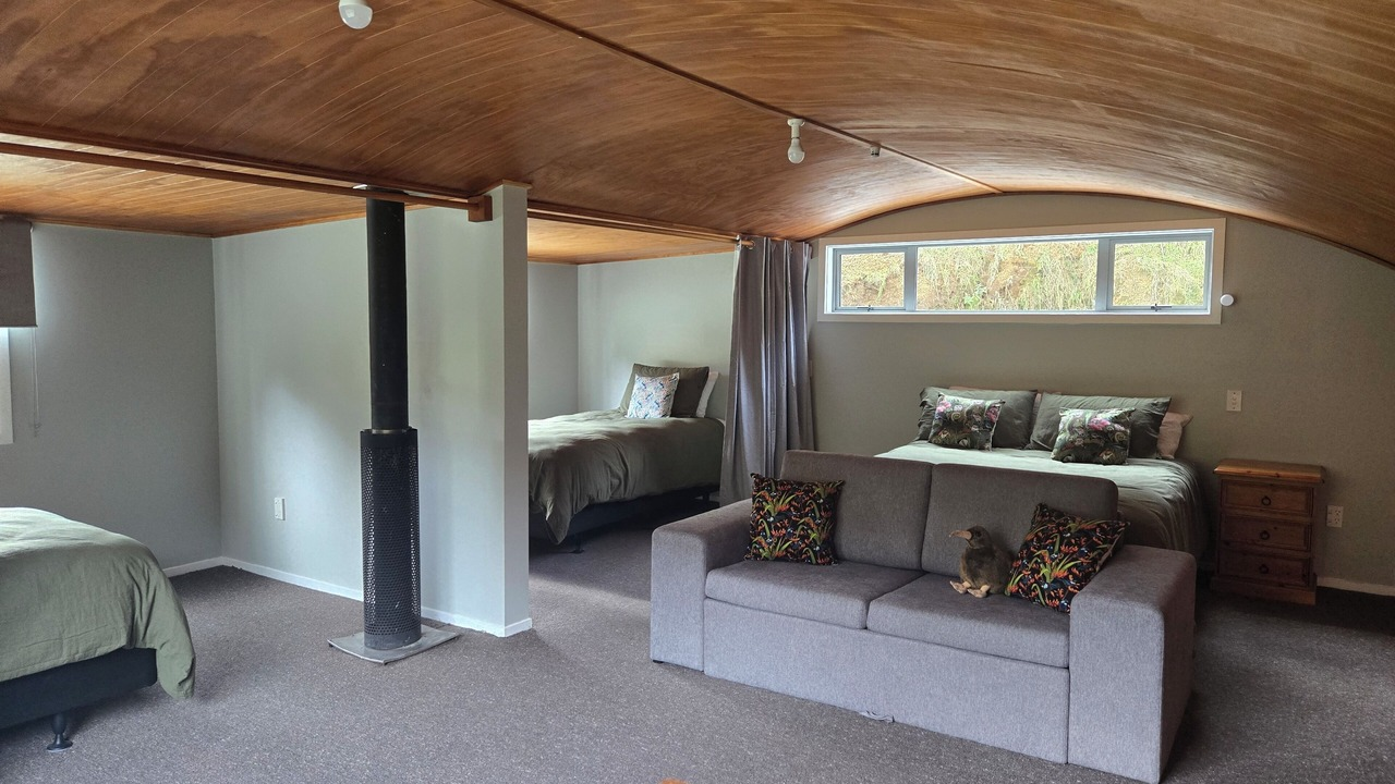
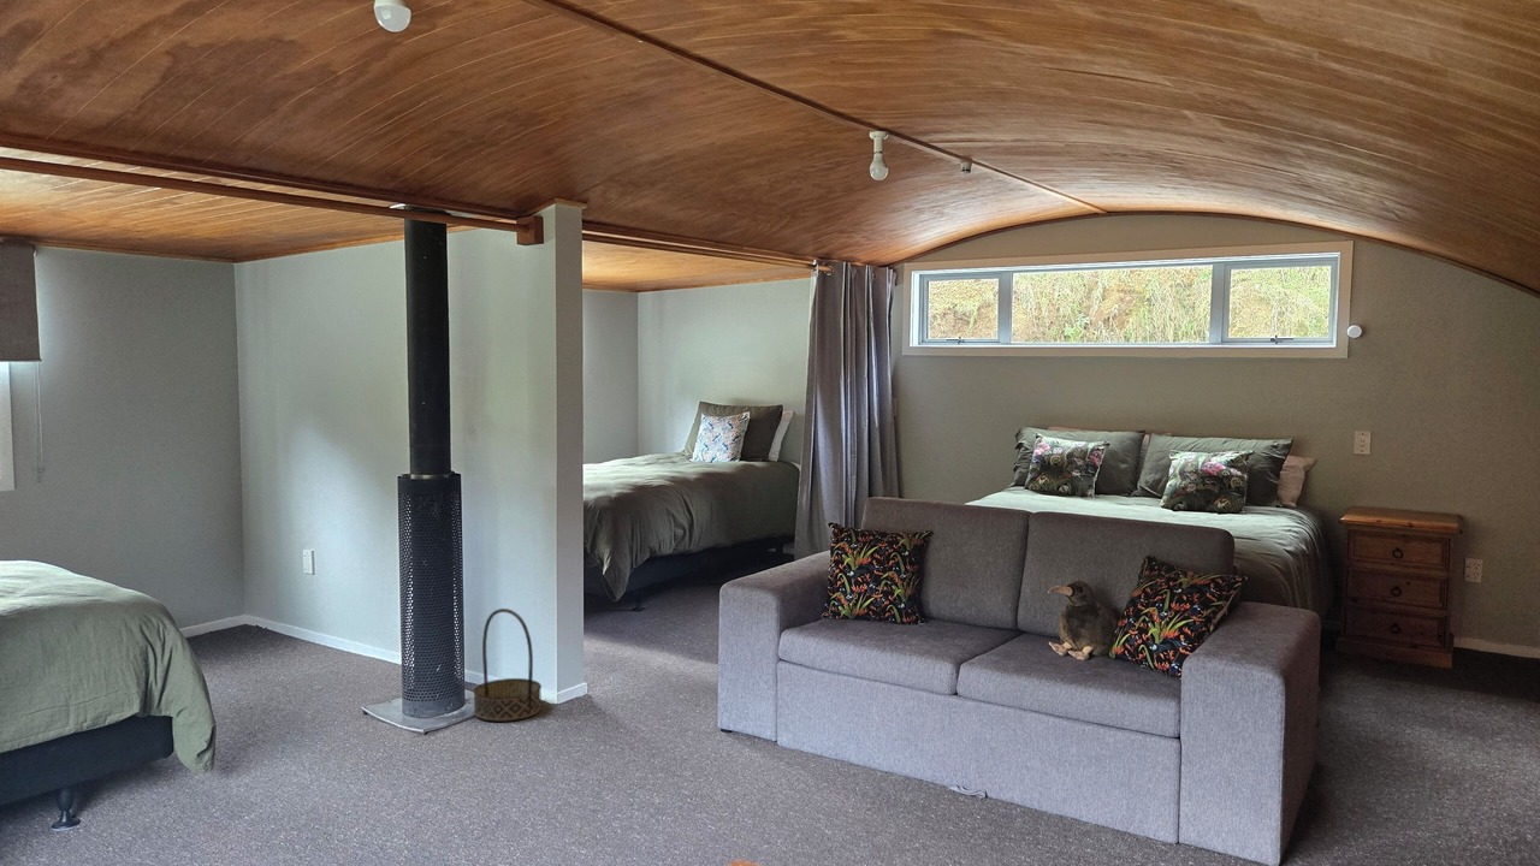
+ basket (507, 678)
